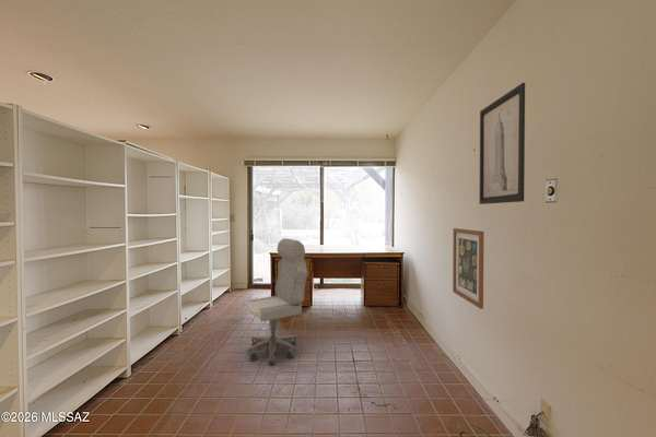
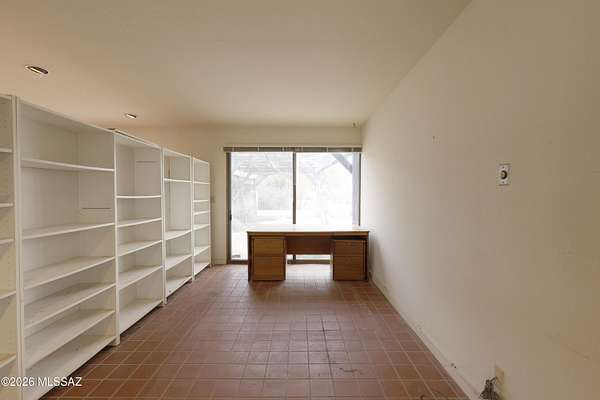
- wall art (499, 151)
- wall art (466, 264)
- office chair (273, 296)
